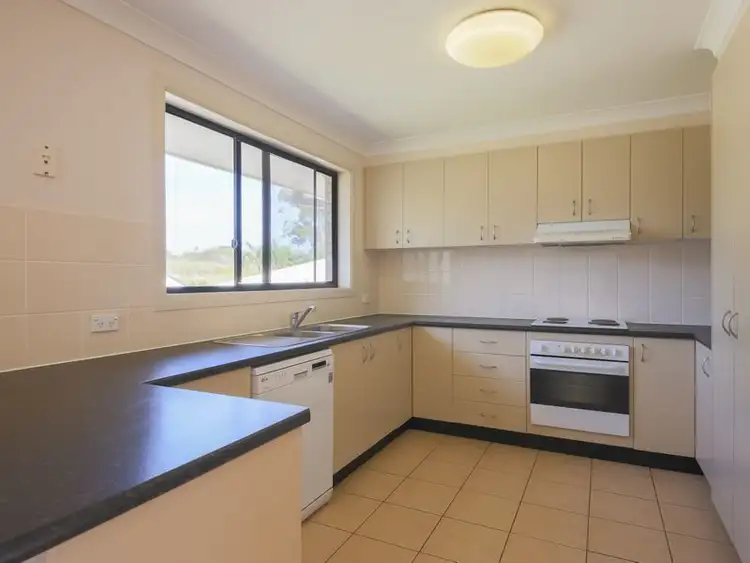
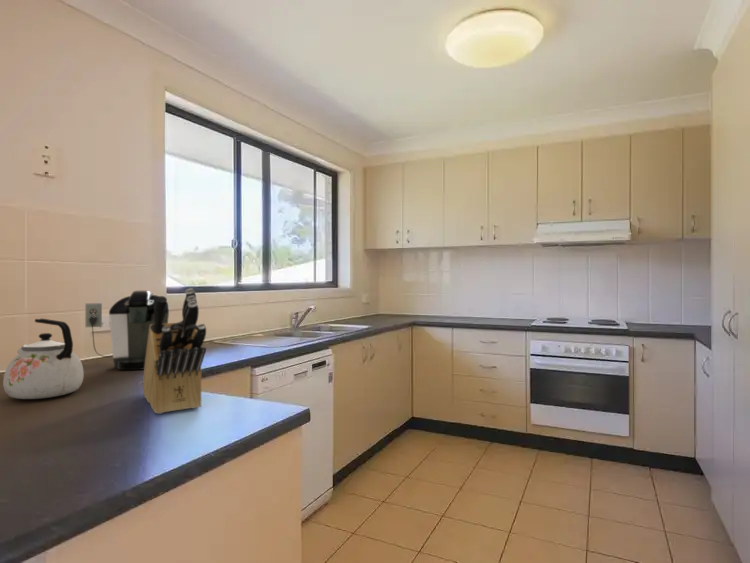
+ coffee maker (124, 328)
+ knife block (172, 346)
+ kettle (44, 356)
